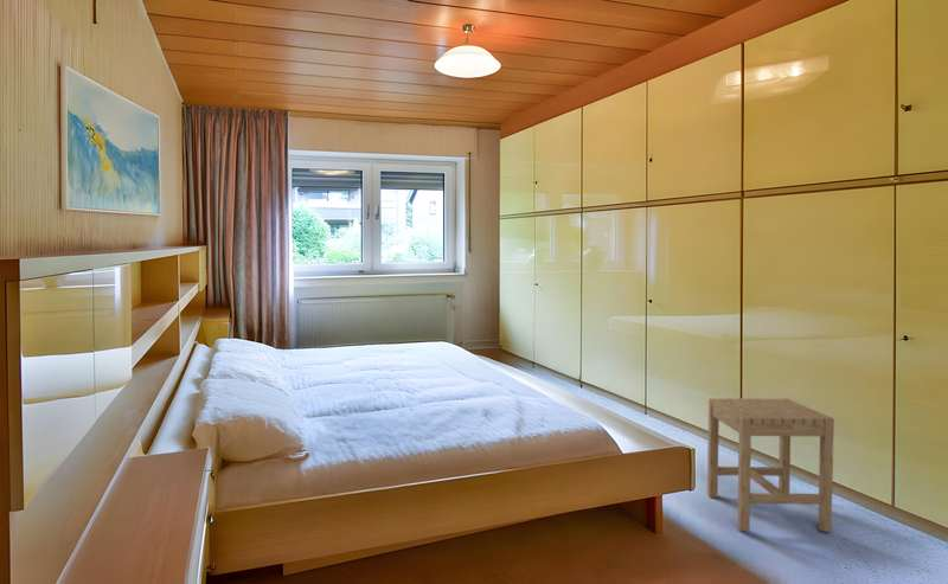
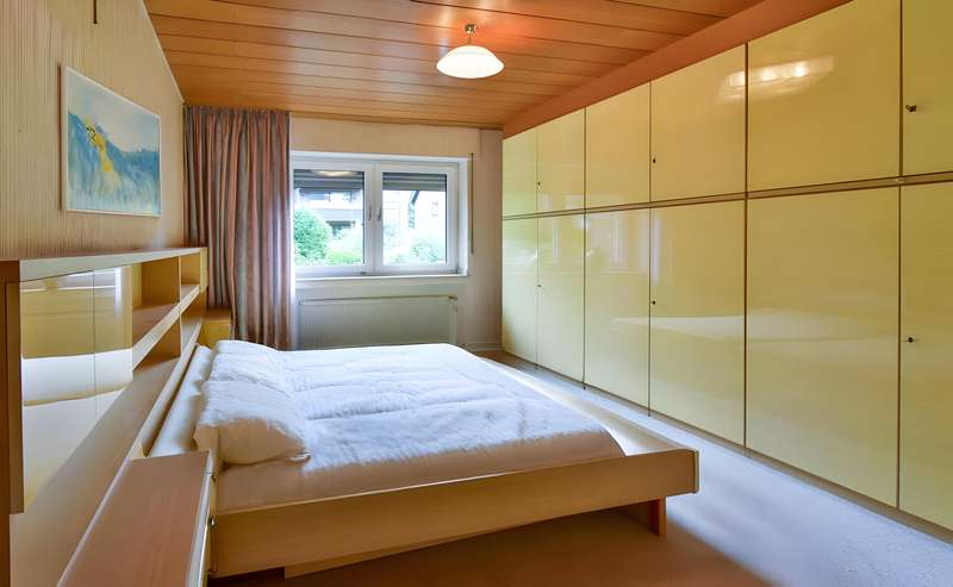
- stool (766, 467)
